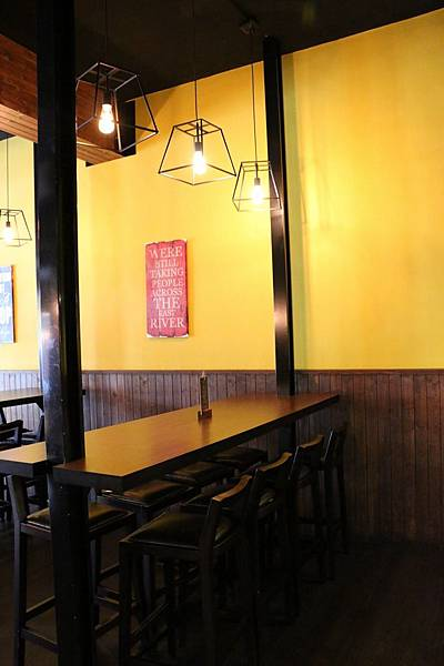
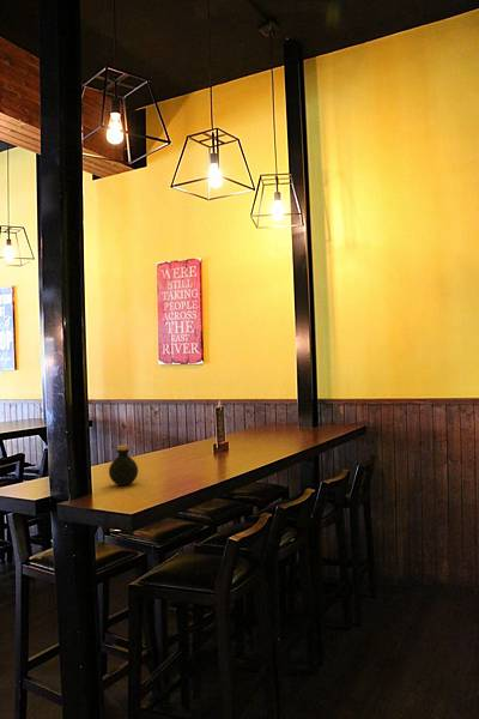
+ bottle (123, 465)
